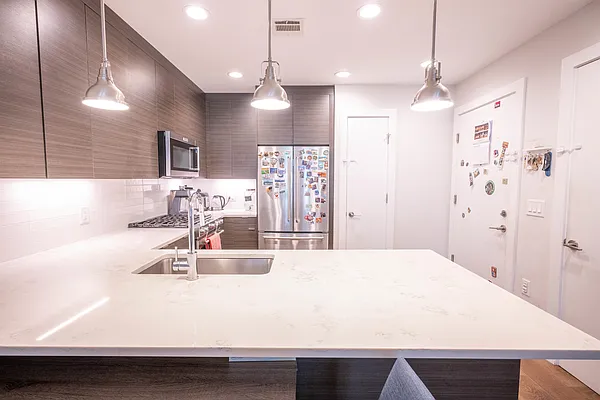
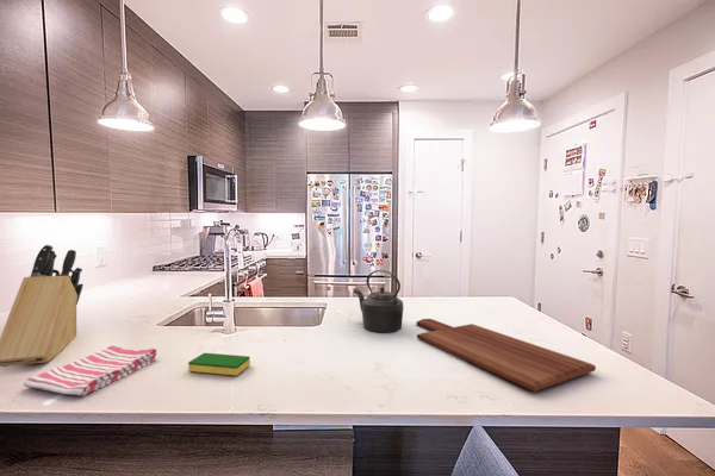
+ dish towel (97, 367)
+ kettle (374, 296)
+ knife block (44, 298)
+ cutting board (491, 347)
+ dish sponge (219, 363)
